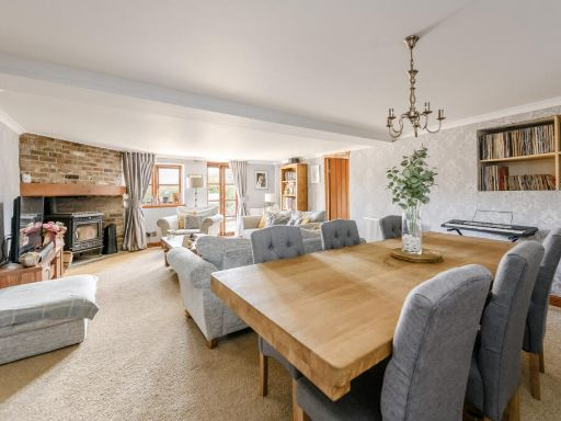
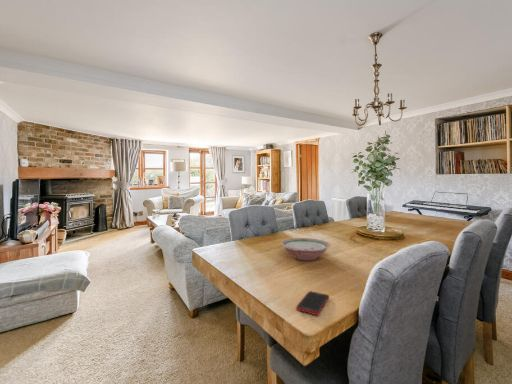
+ cell phone (313, 302)
+ bowl (305, 250)
